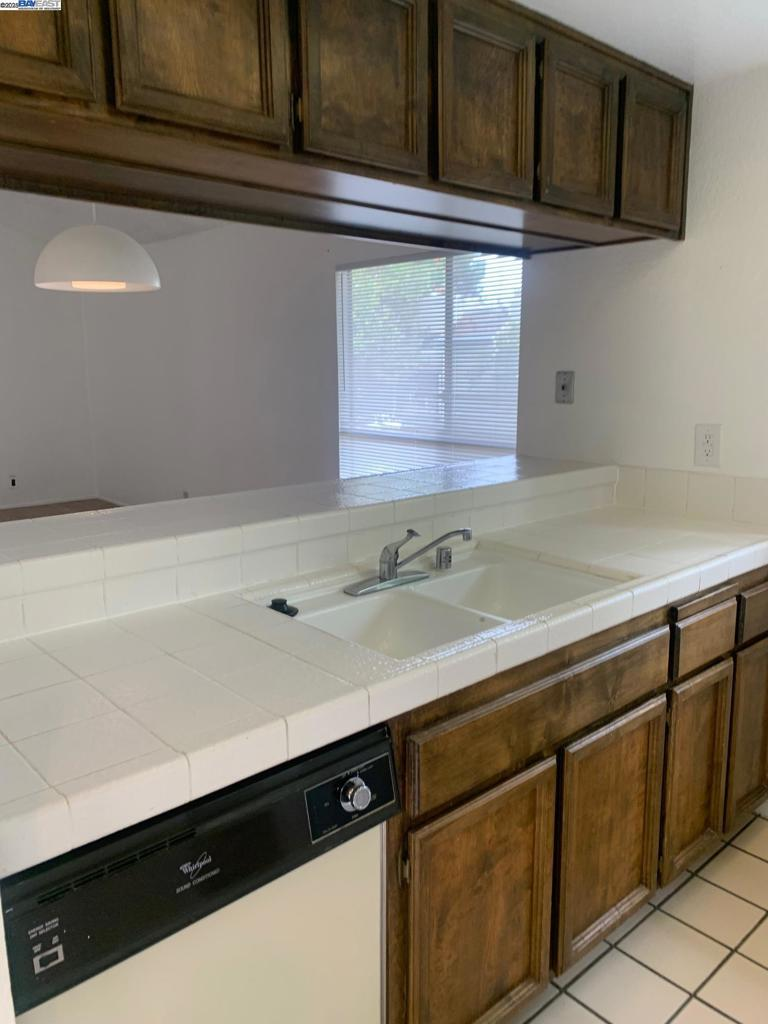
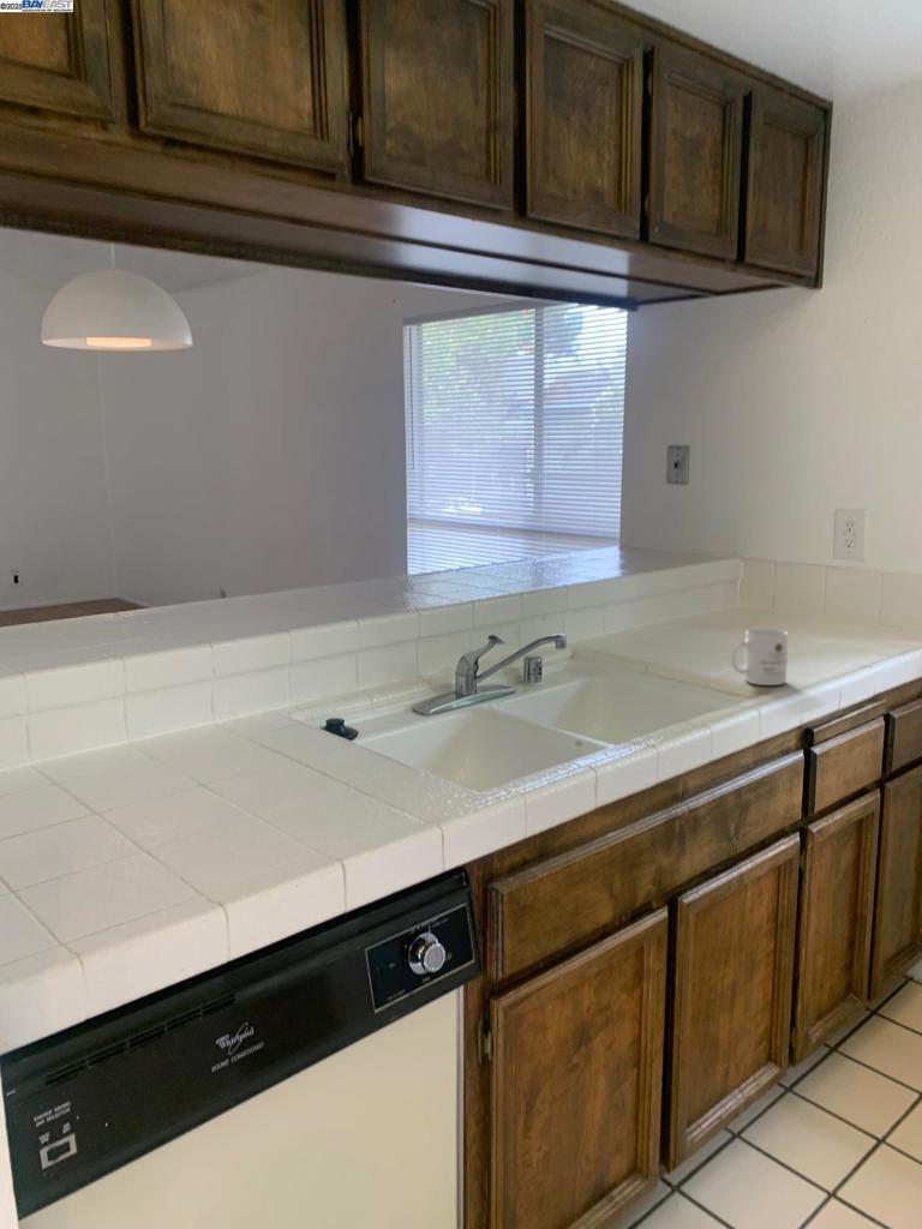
+ mug (758, 657)
